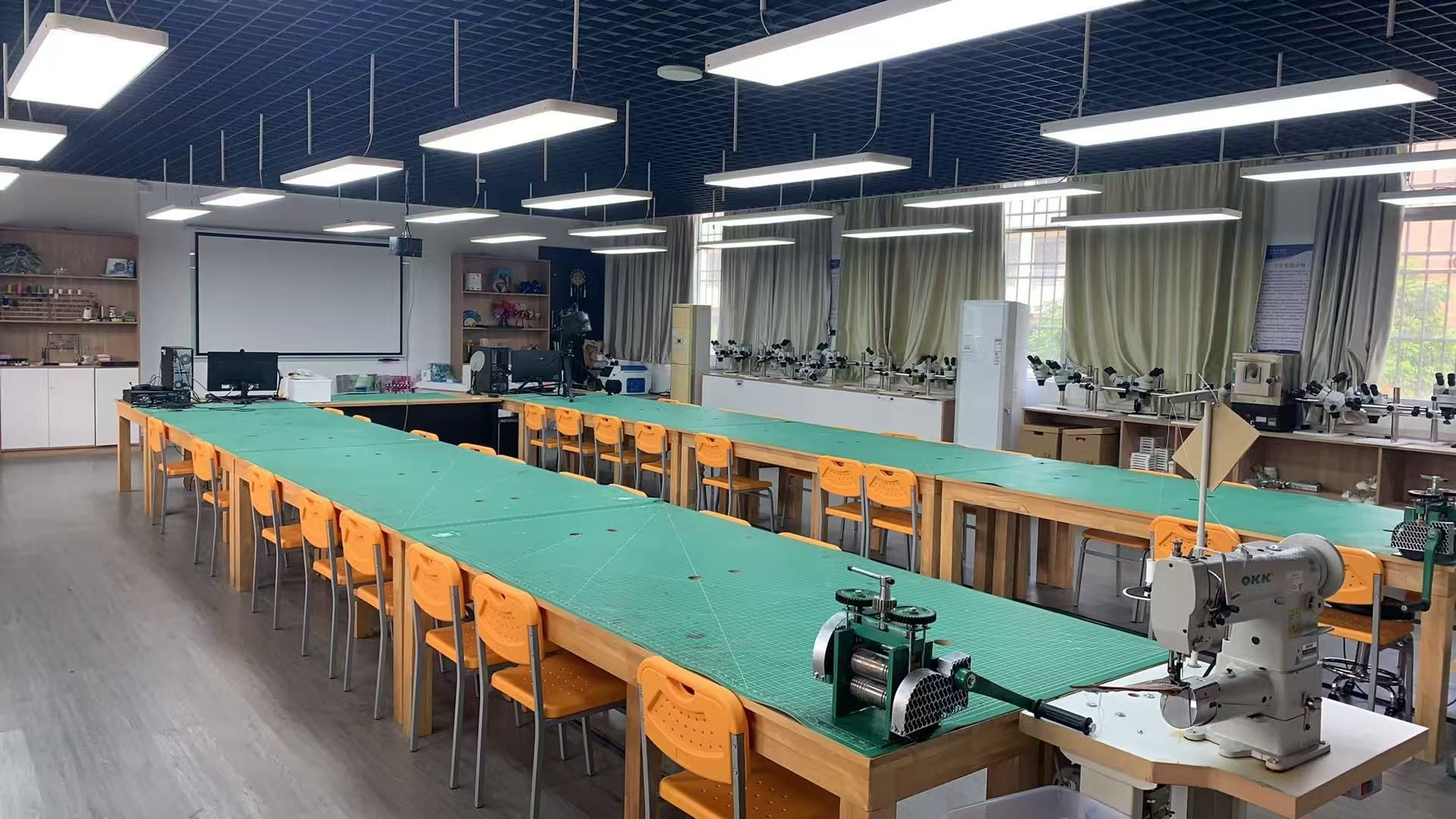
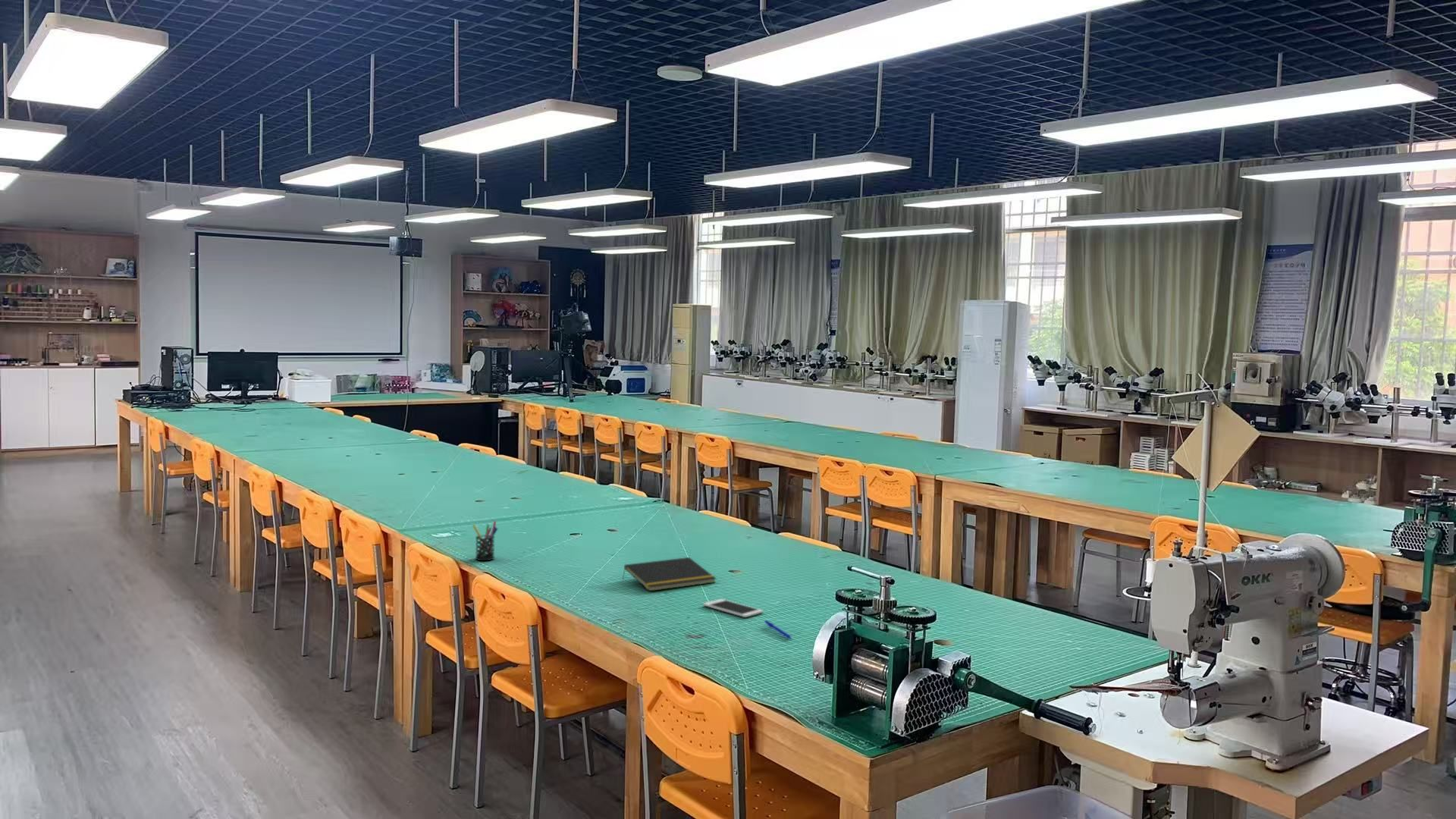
+ pen holder (486, 539)
+ pen (778, 629)
+ notepad (670, 573)
+ cell phone (733, 607)
